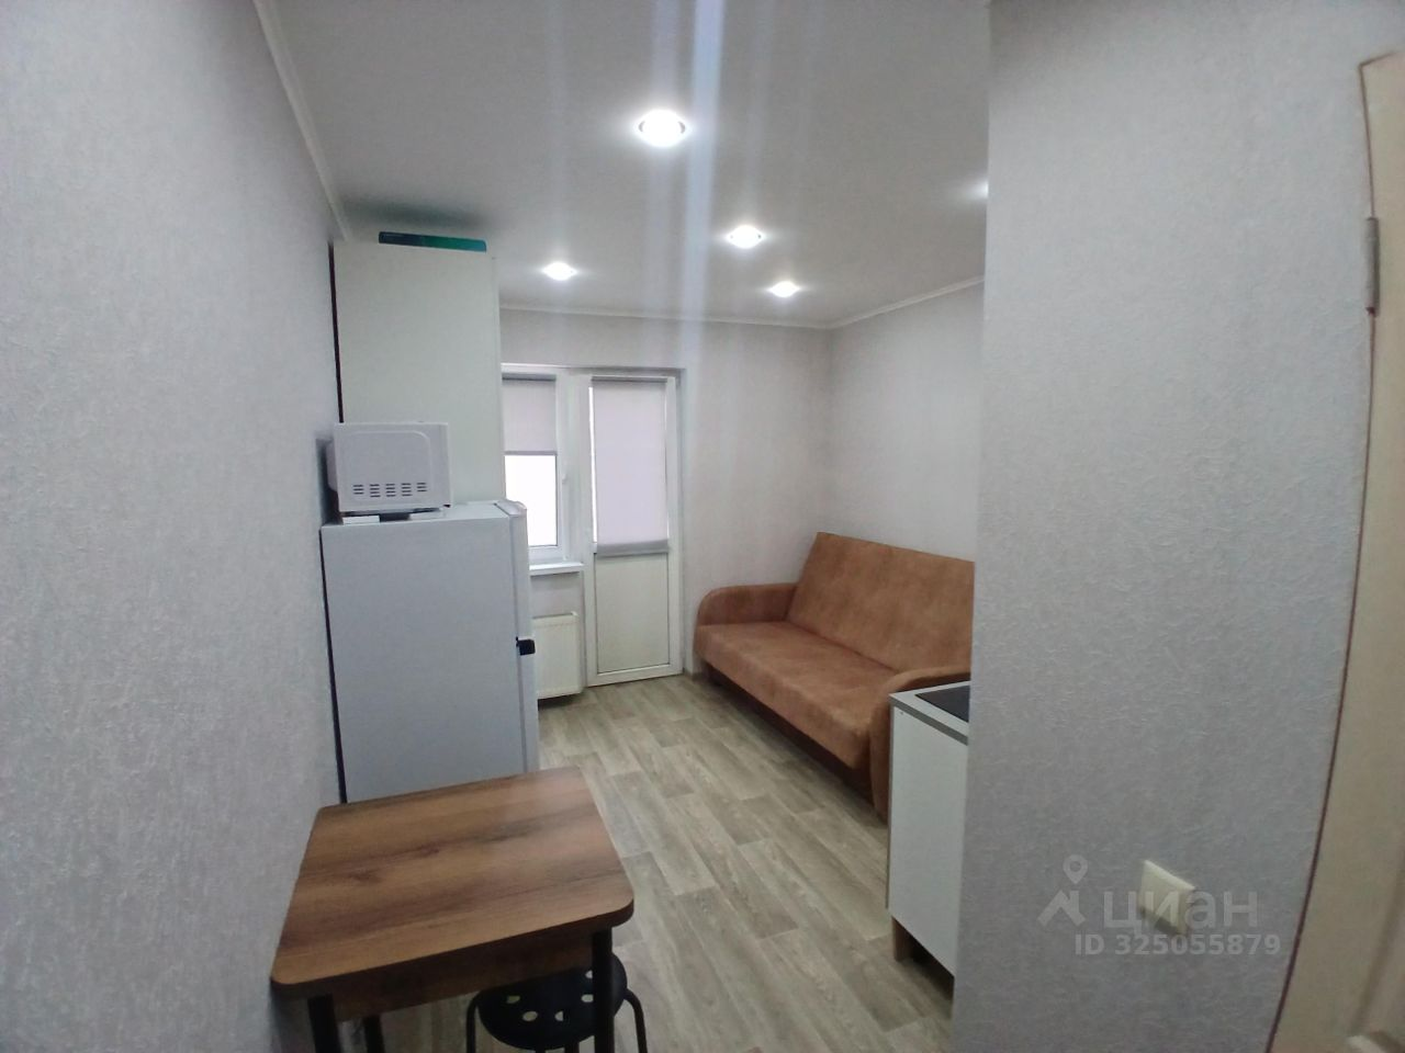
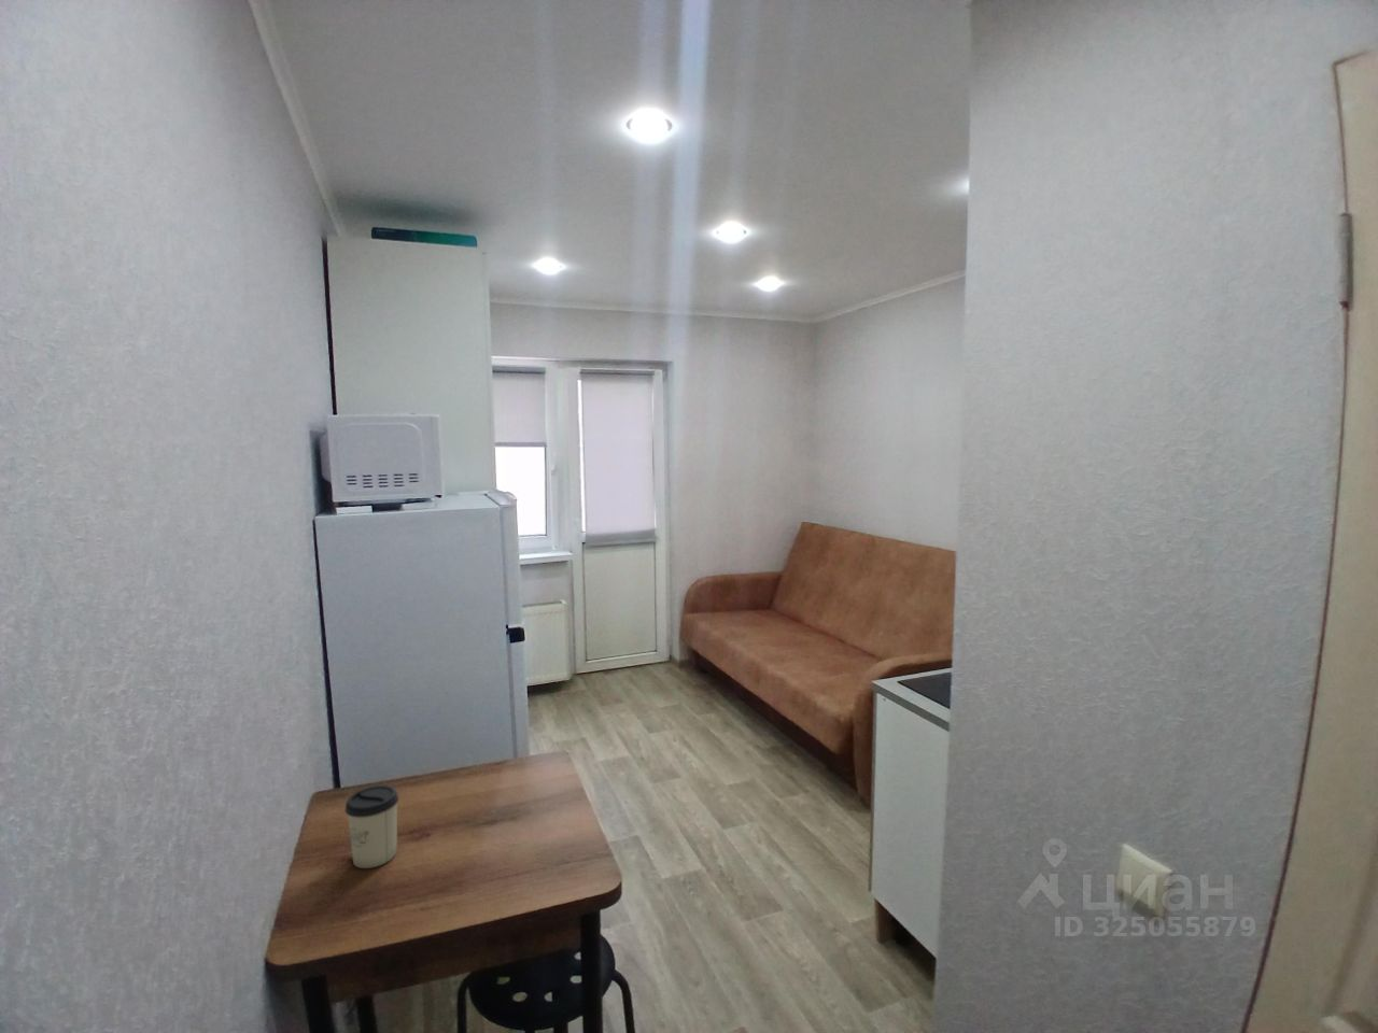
+ cup (372, 826)
